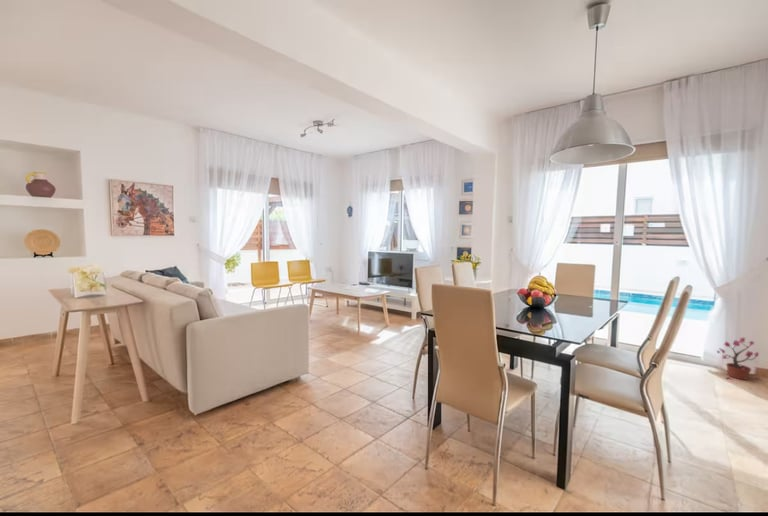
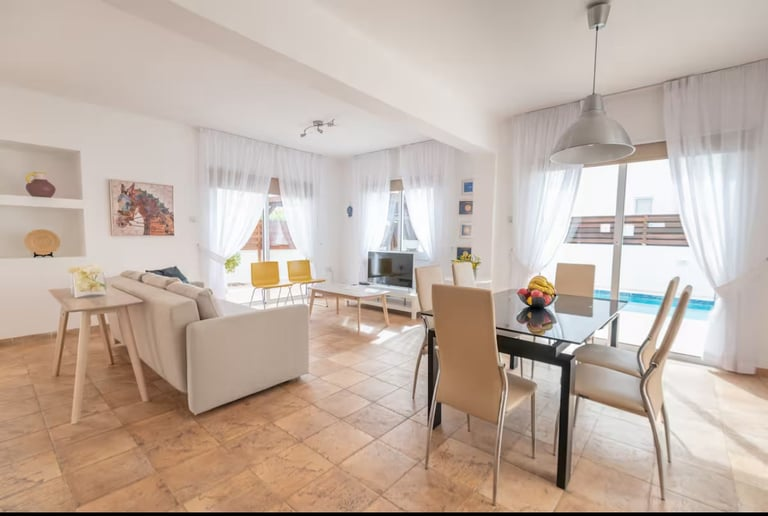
- potted plant (737, 356)
